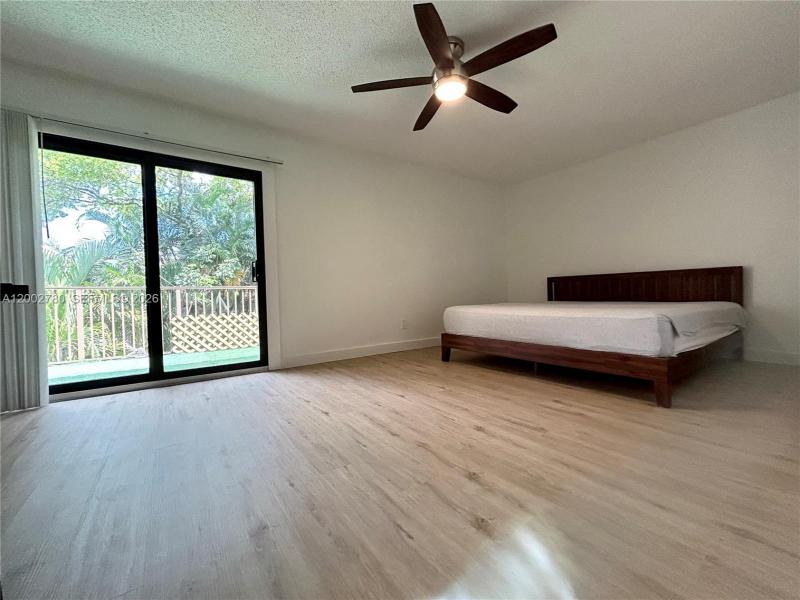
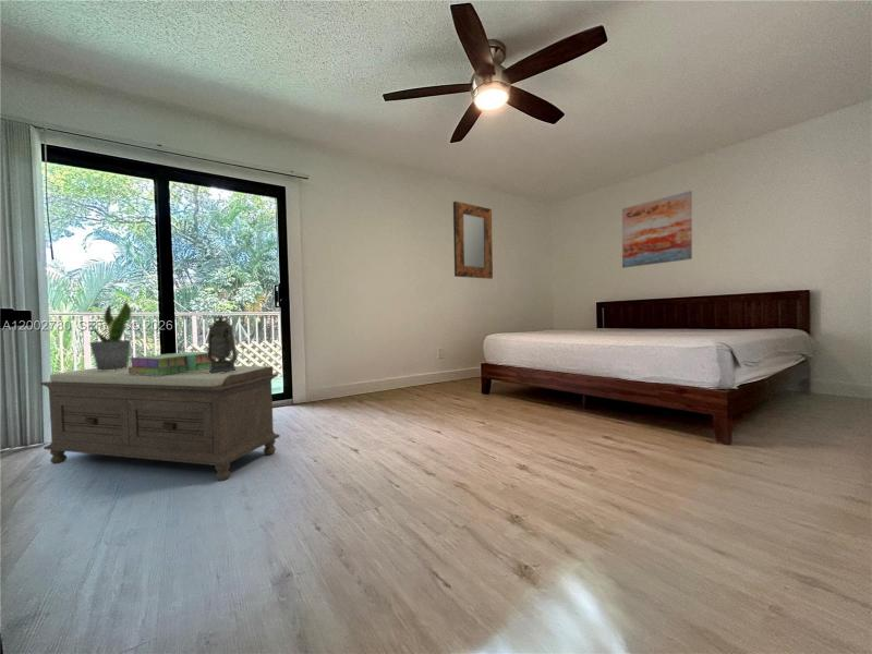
+ stack of books (175, 362)
+ home mirror (473, 241)
+ lantern (222, 342)
+ wall art (654, 232)
+ potted plant (110, 335)
+ bench (164, 413)
